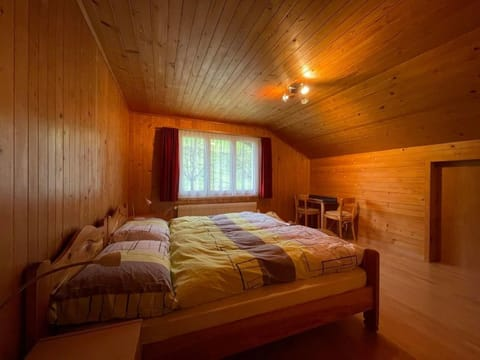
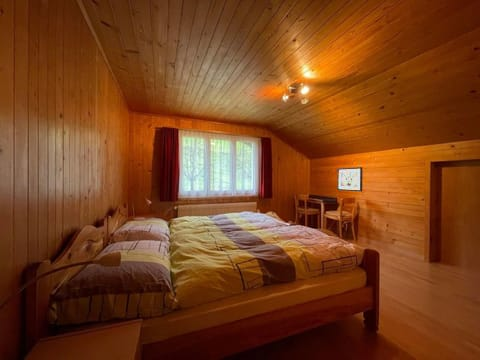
+ wall art (349, 179)
